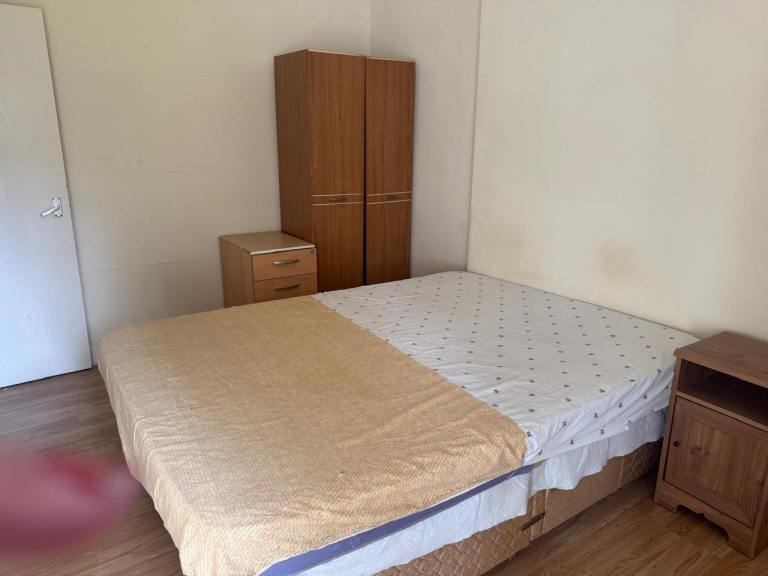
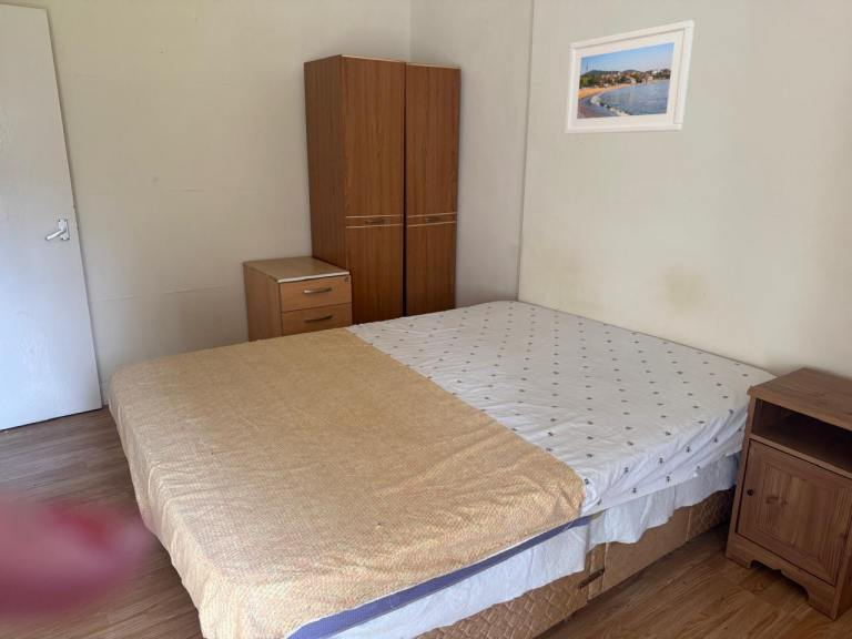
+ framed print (621, 83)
